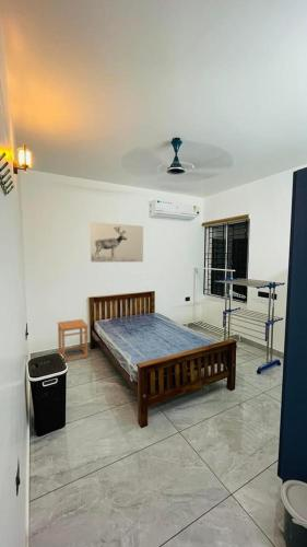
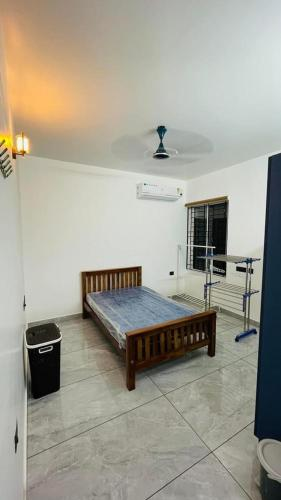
- side table (71, 335)
- wall art (118, 243)
